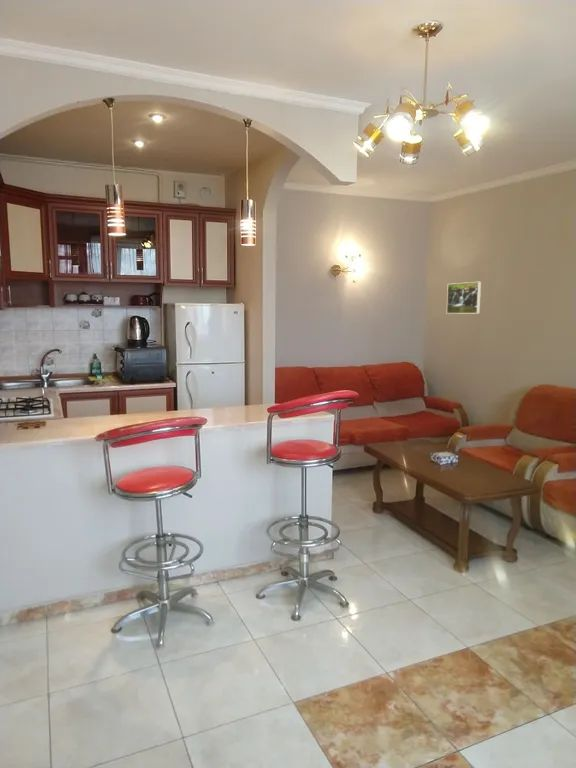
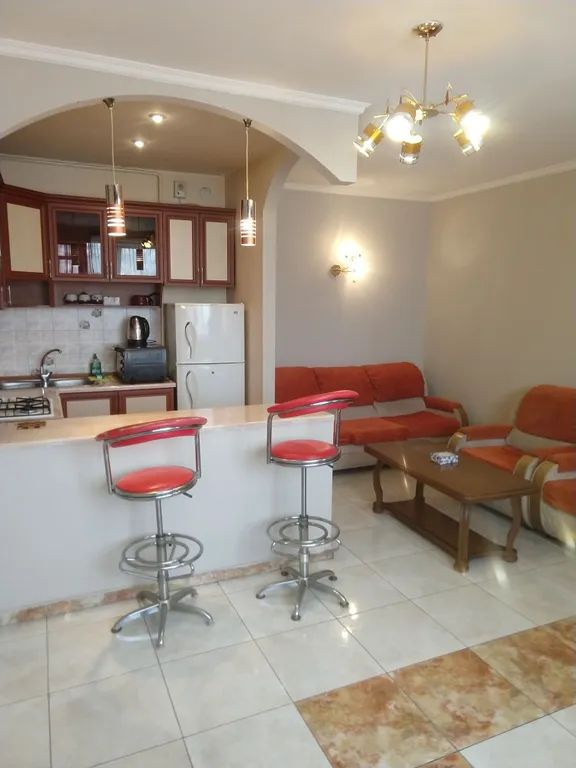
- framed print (463, 298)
